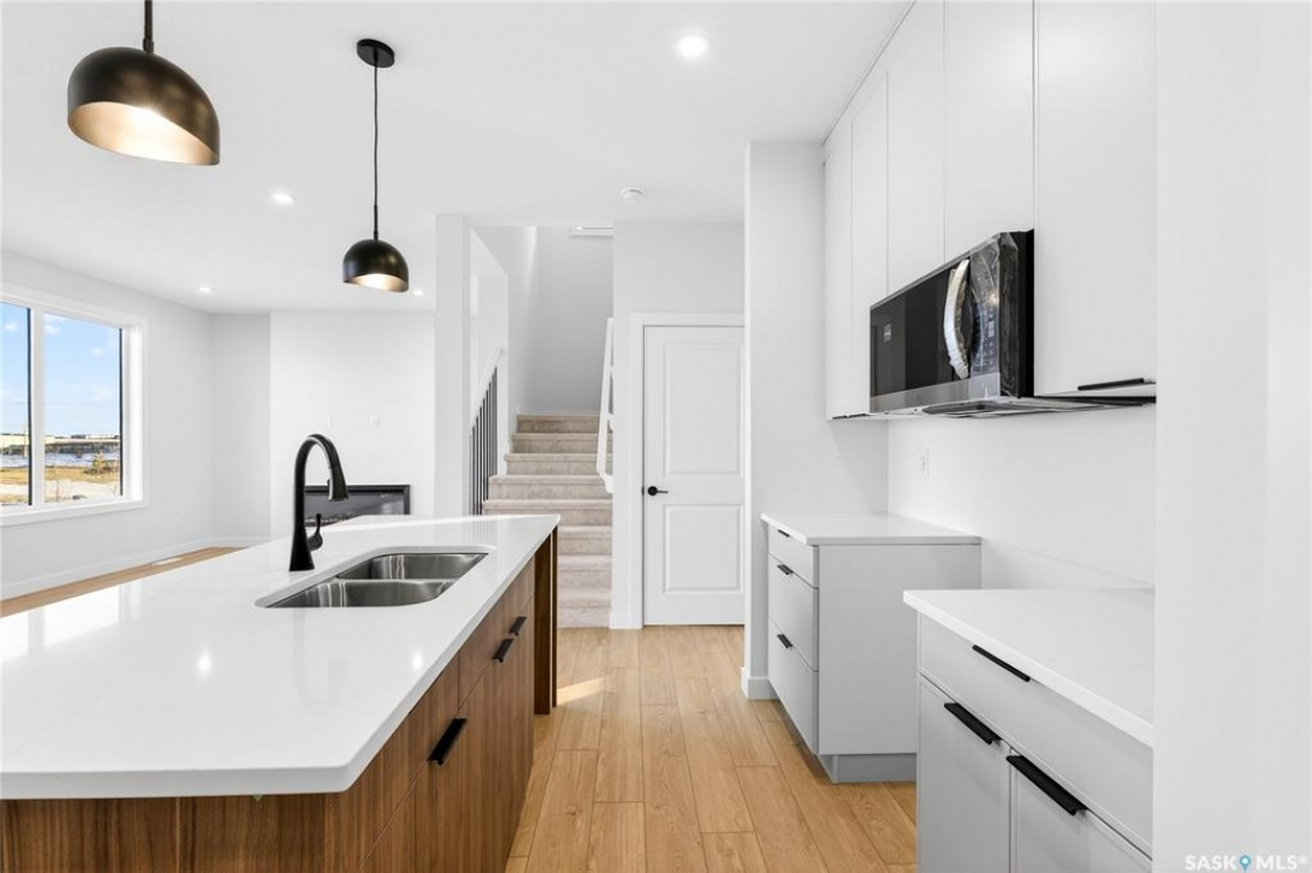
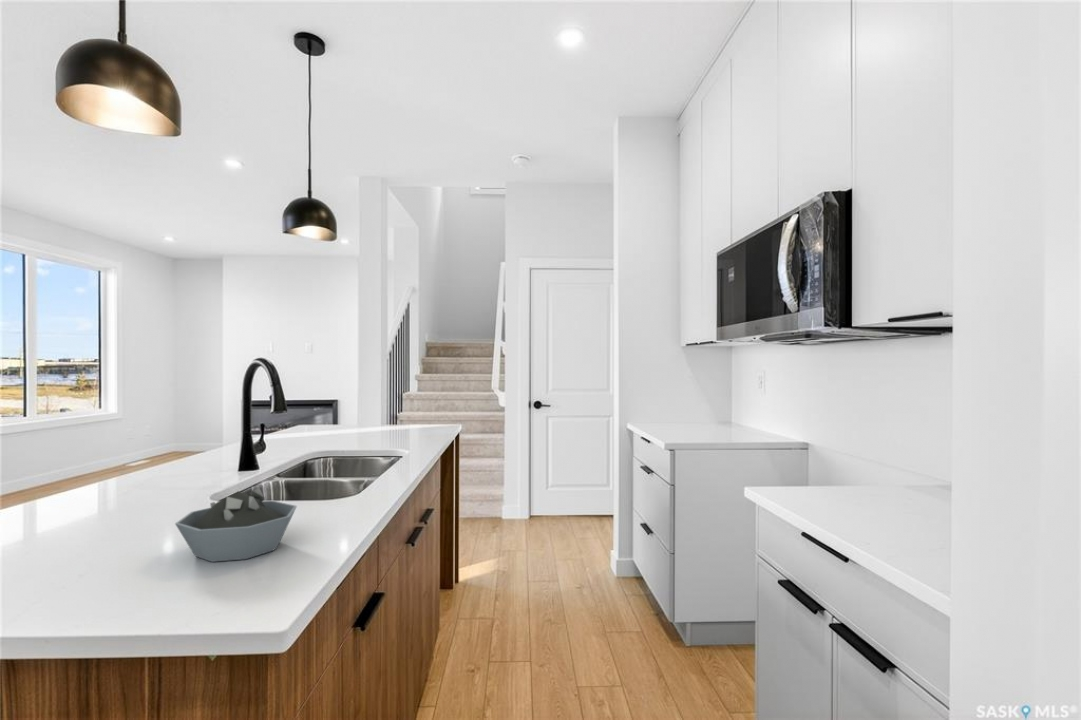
+ bowl (239, 520)
